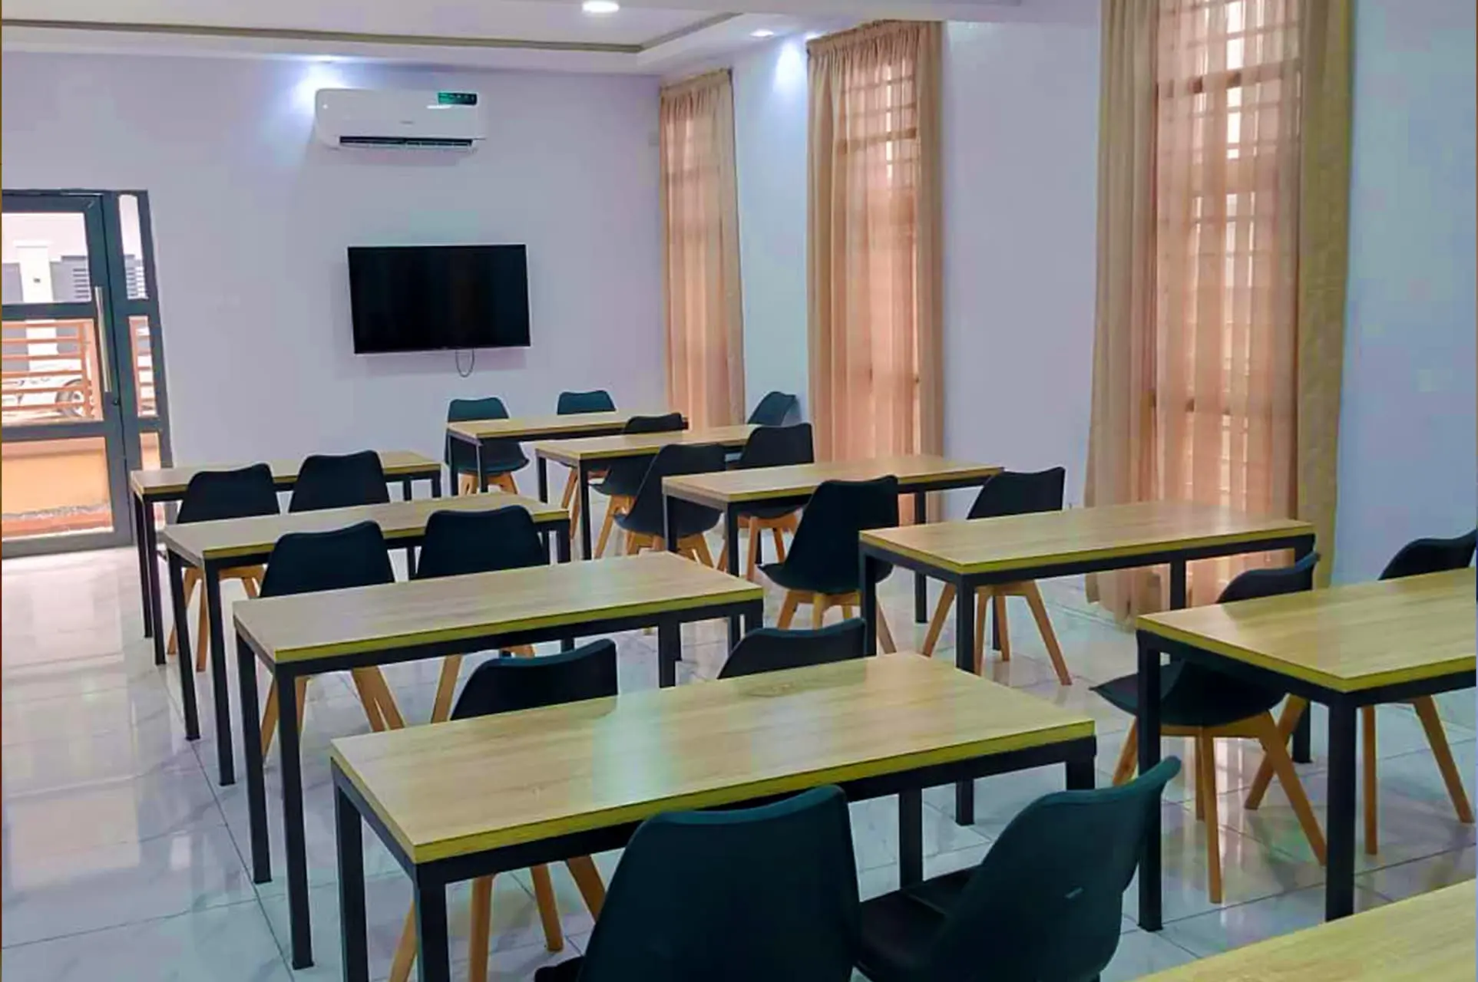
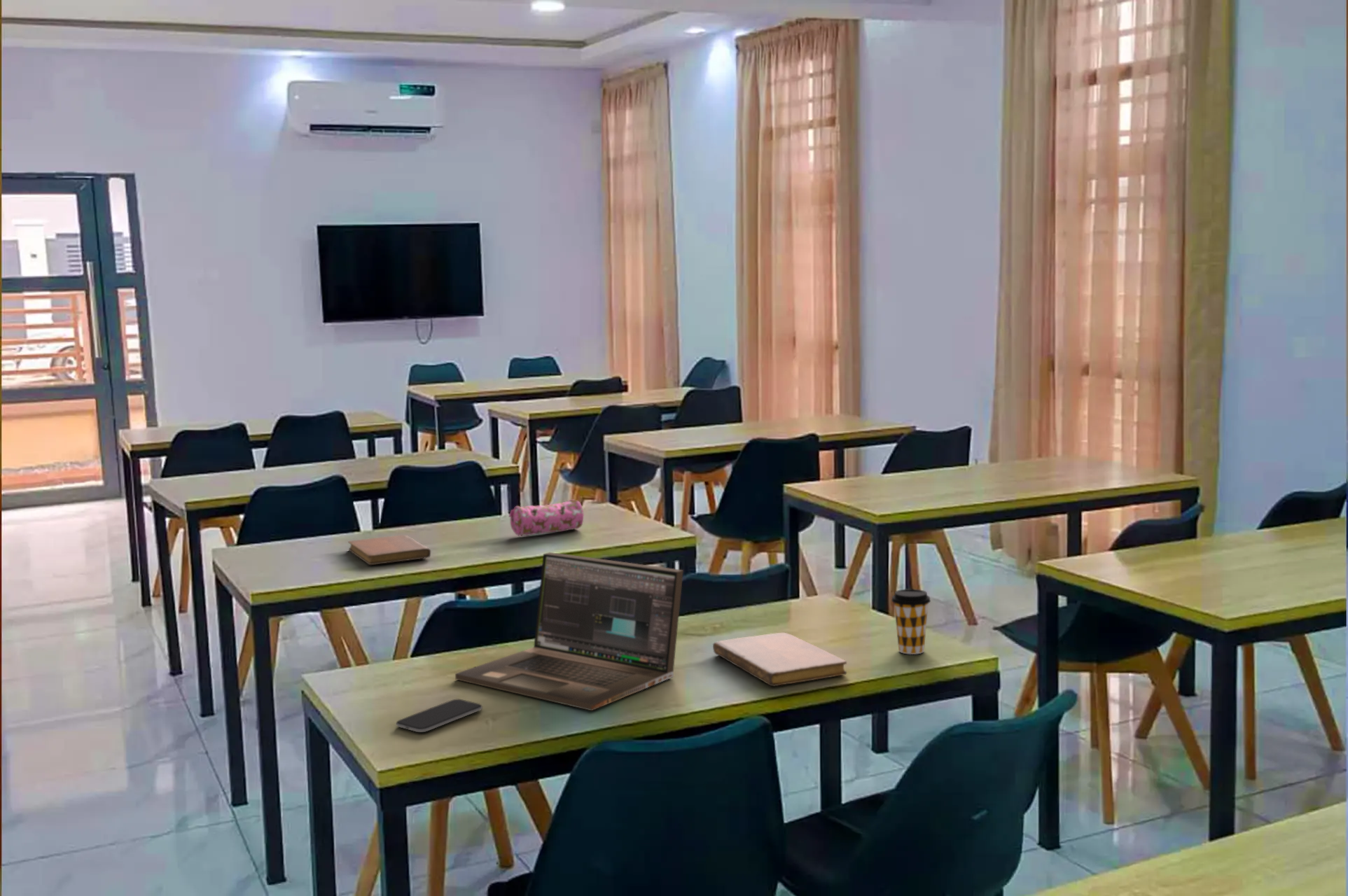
+ laptop (569, 624)
+ pencil case (546, 517)
+ notebook (778, 657)
+ notebook (389, 549)
+ coffee cup (911, 622)
+ smartphone (440, 715)
